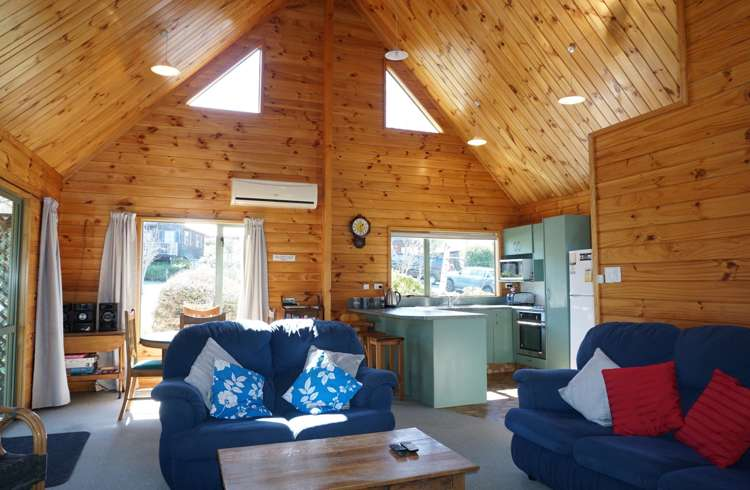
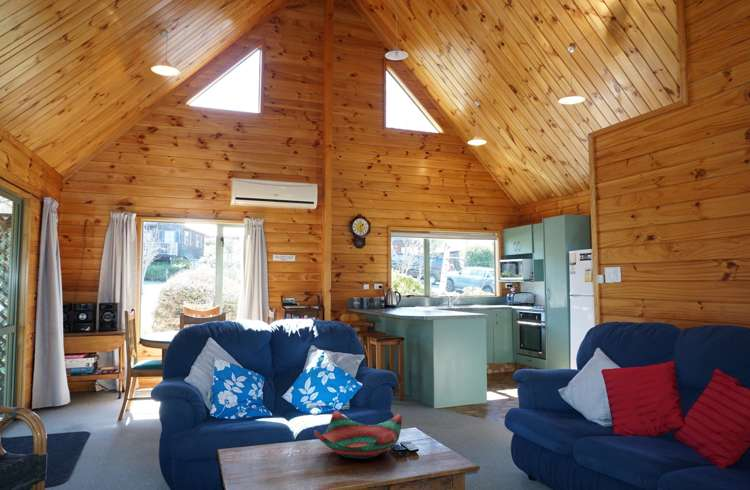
+ decorative bowl (360, 436)
